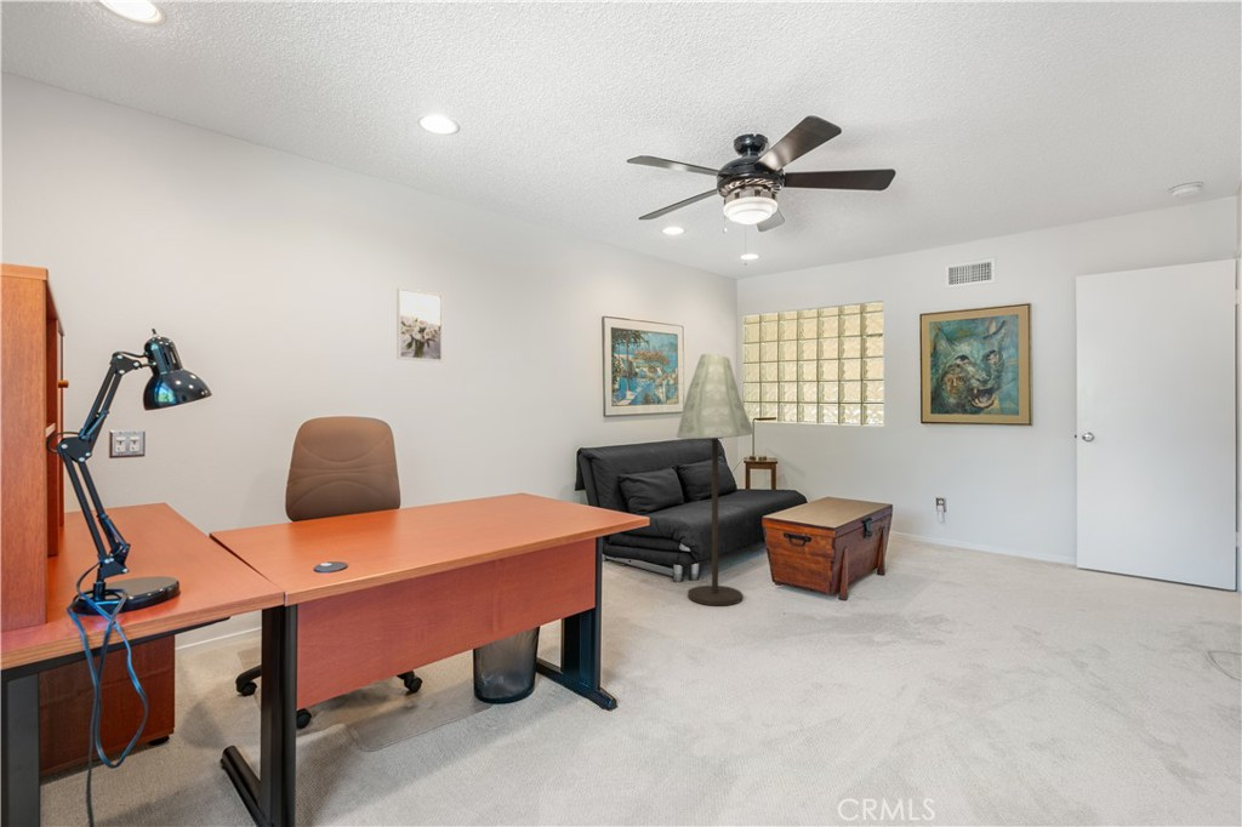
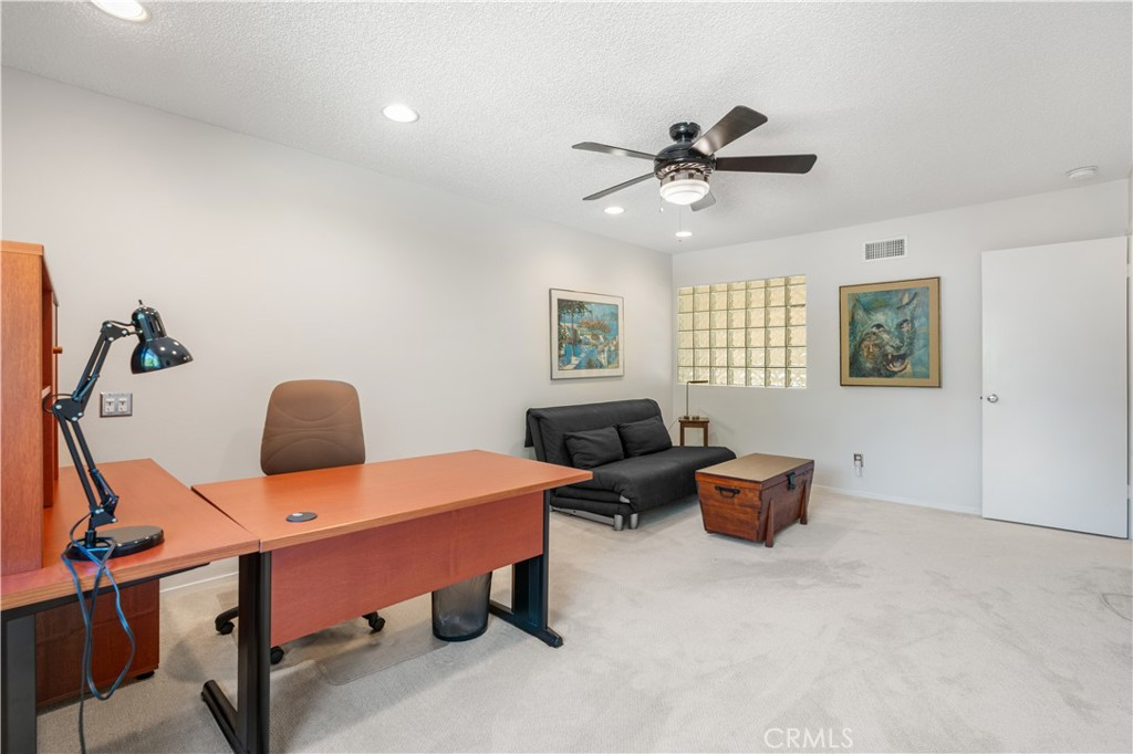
- floor lamp (714, 475)
- wall art (420, 325)
